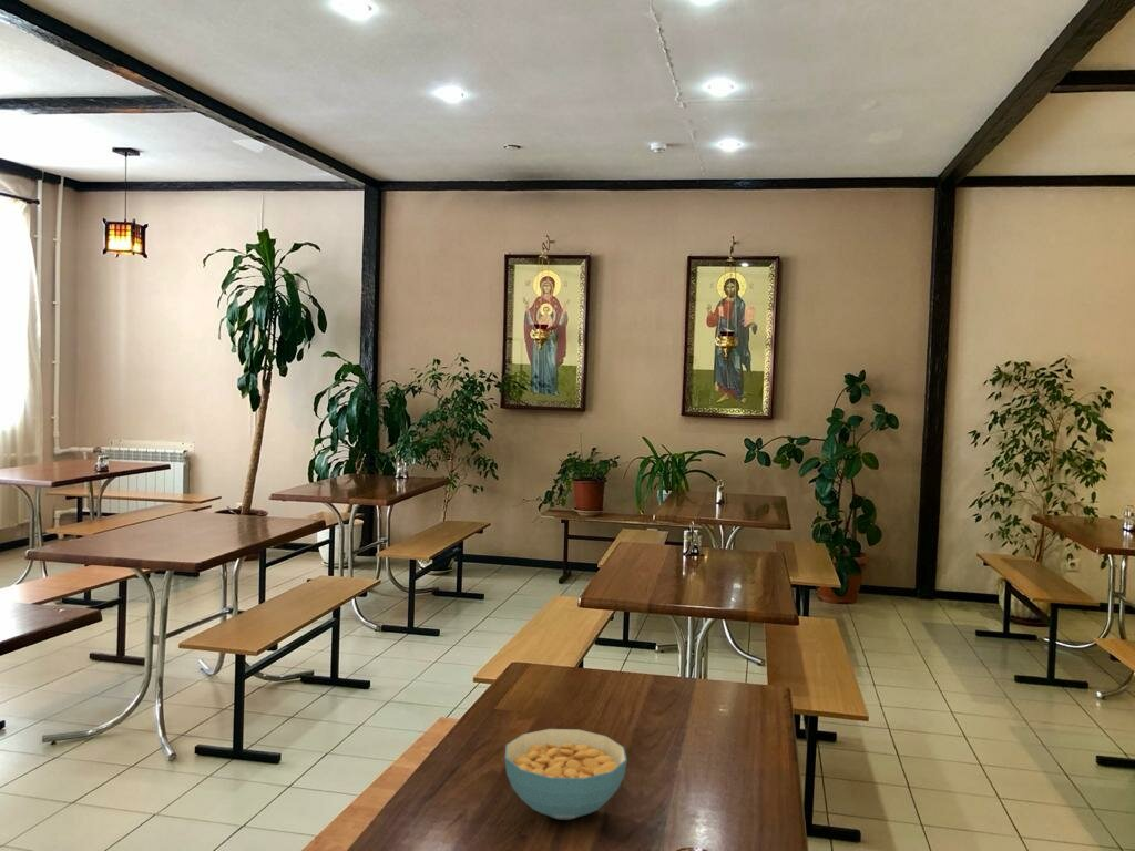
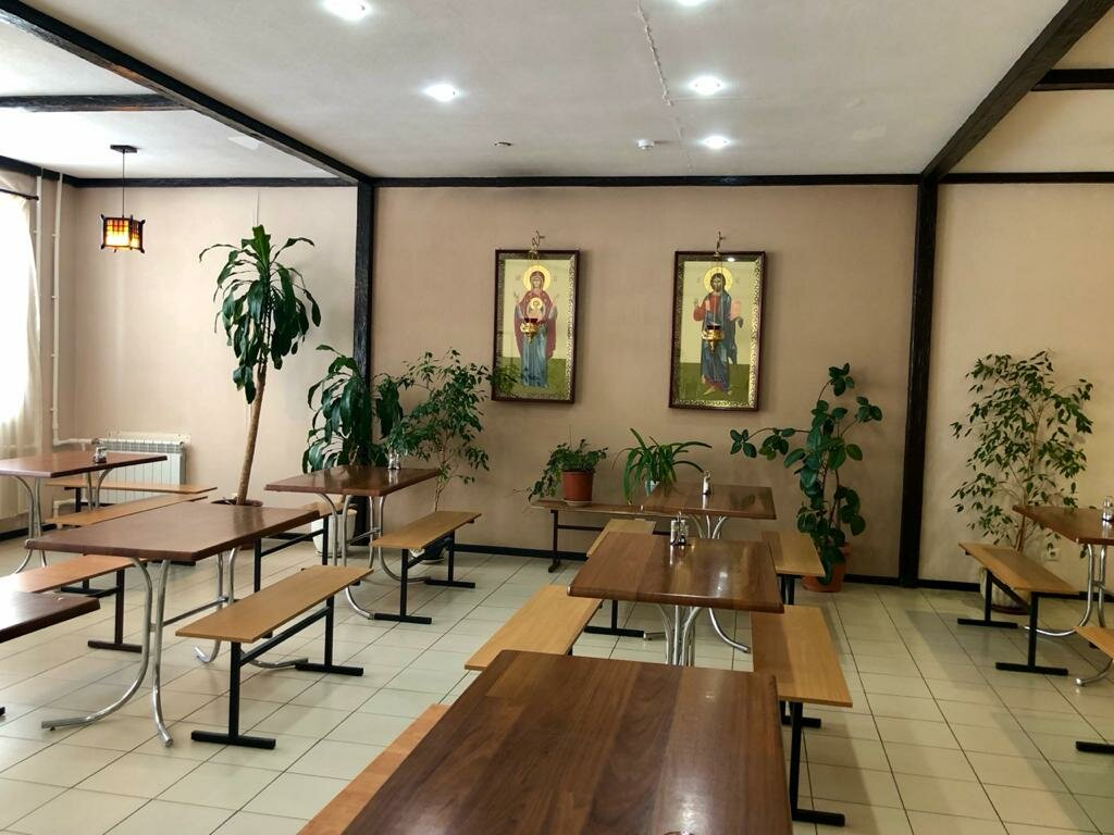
- cereal bowl (564, 781)
